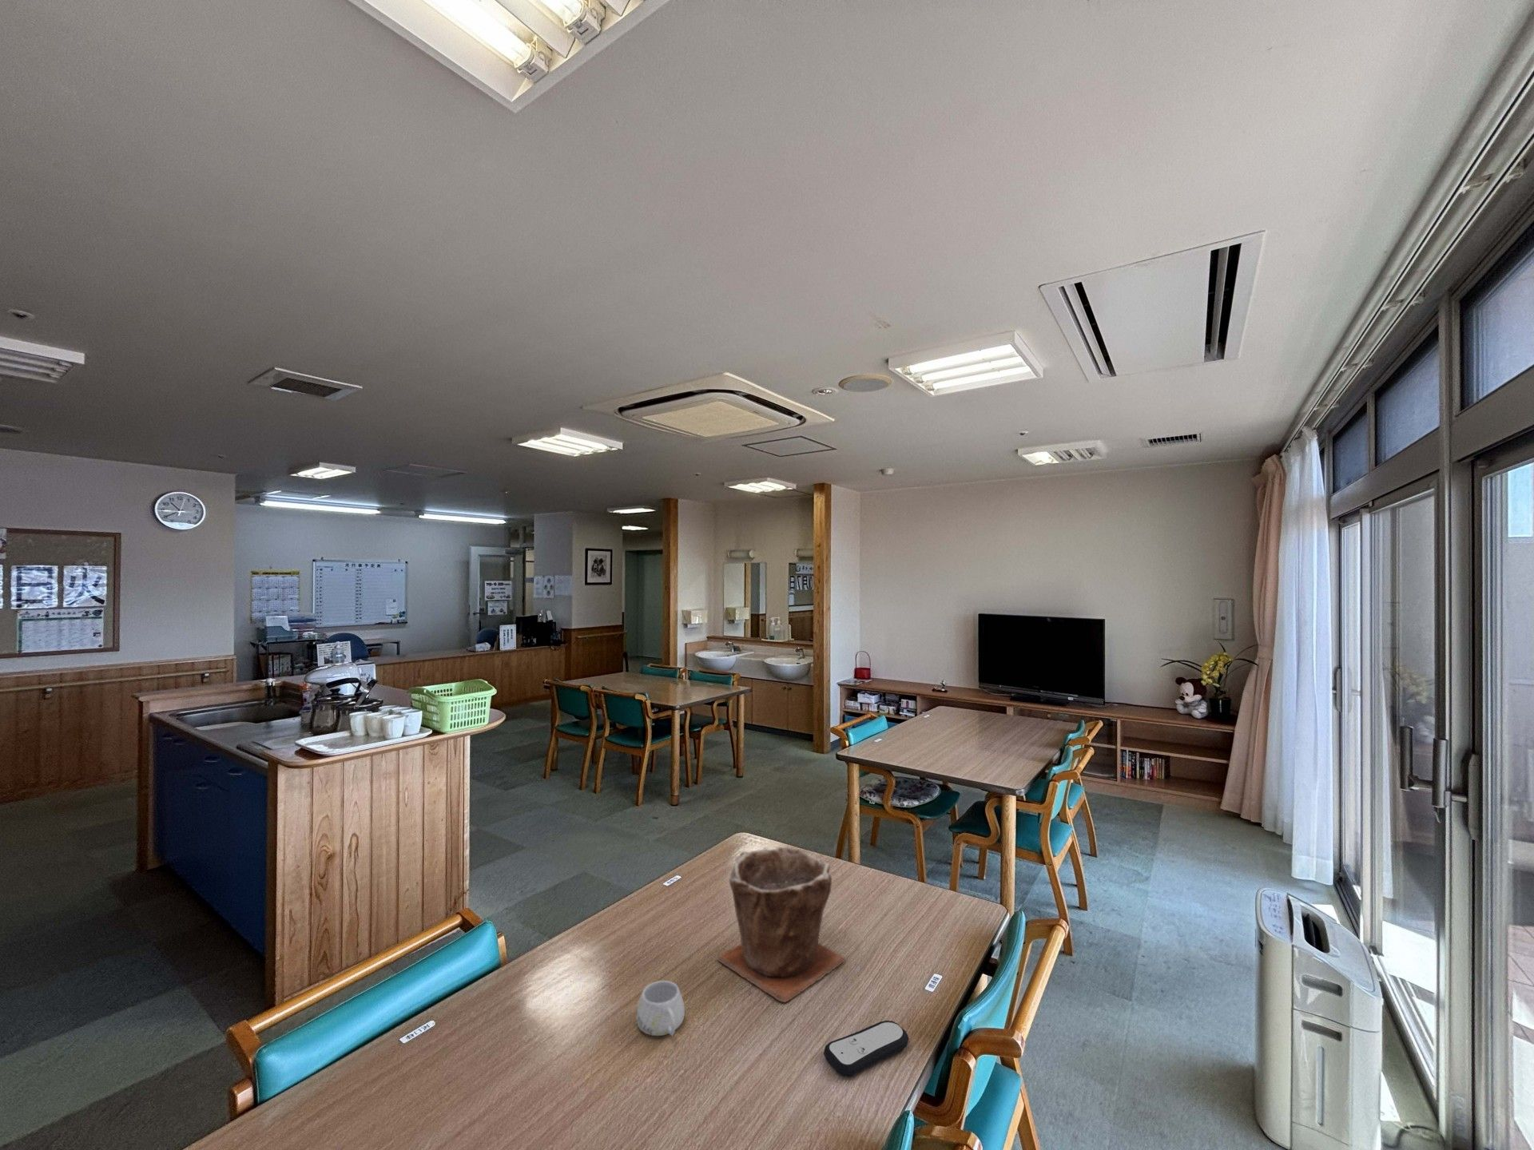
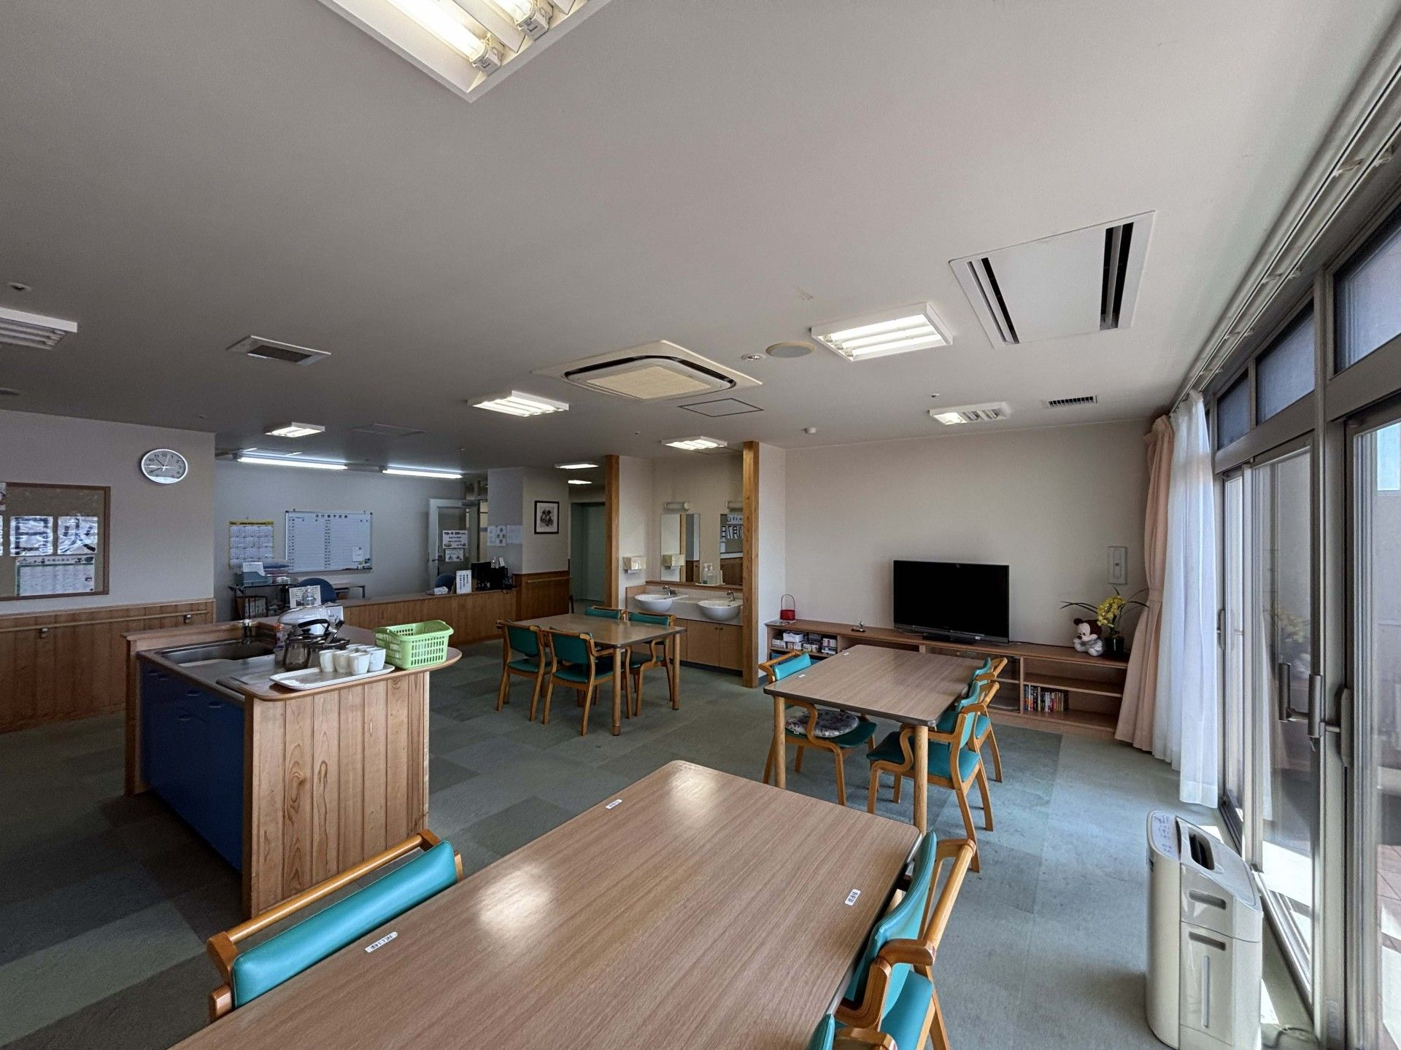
- remote control (867, 1045)
- plant pot (781, 911)
- mug (662, 1010)
